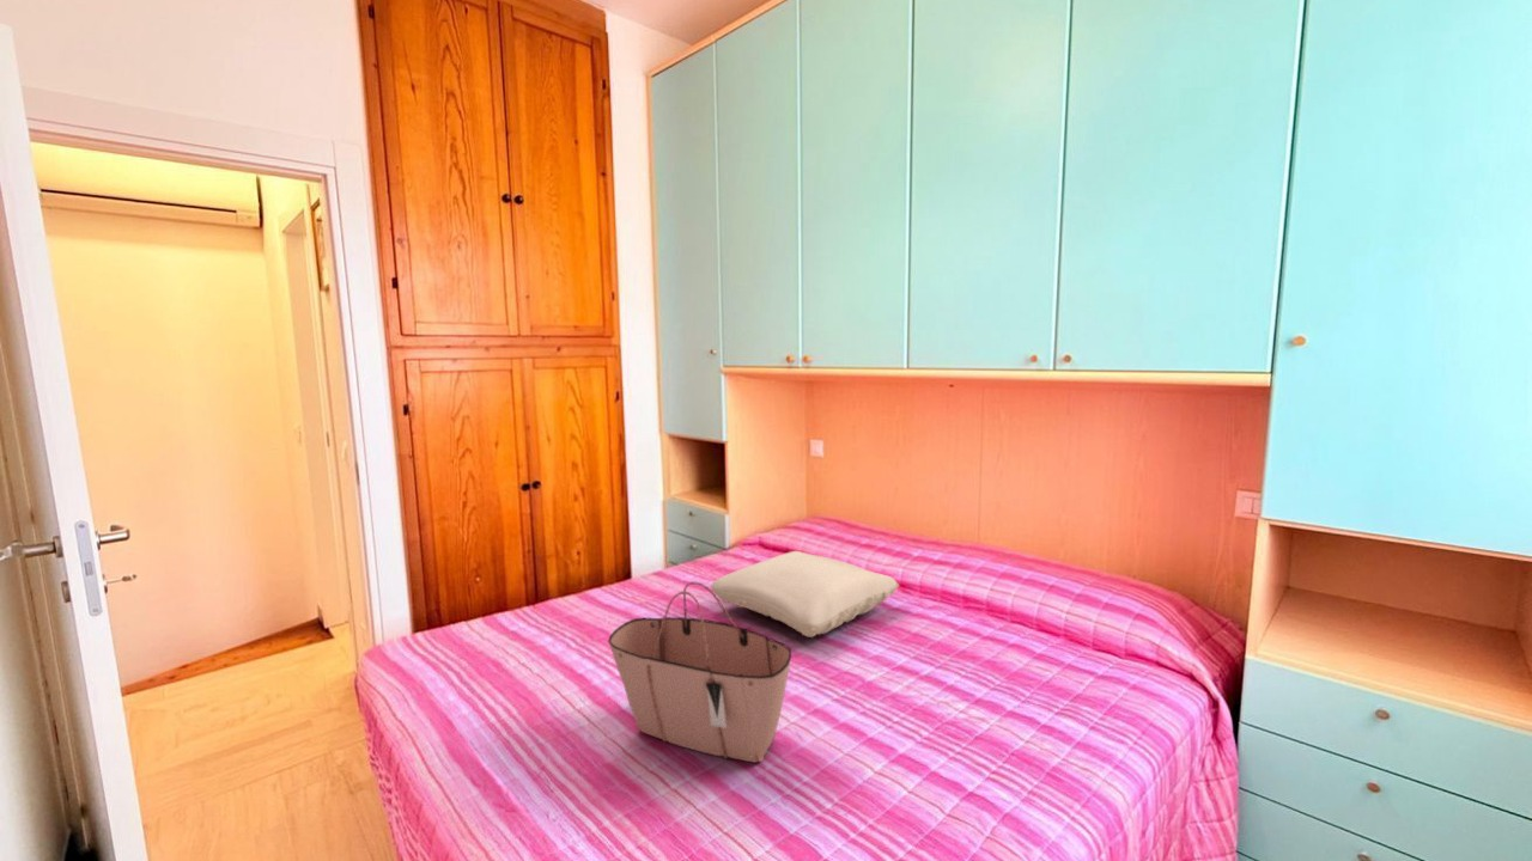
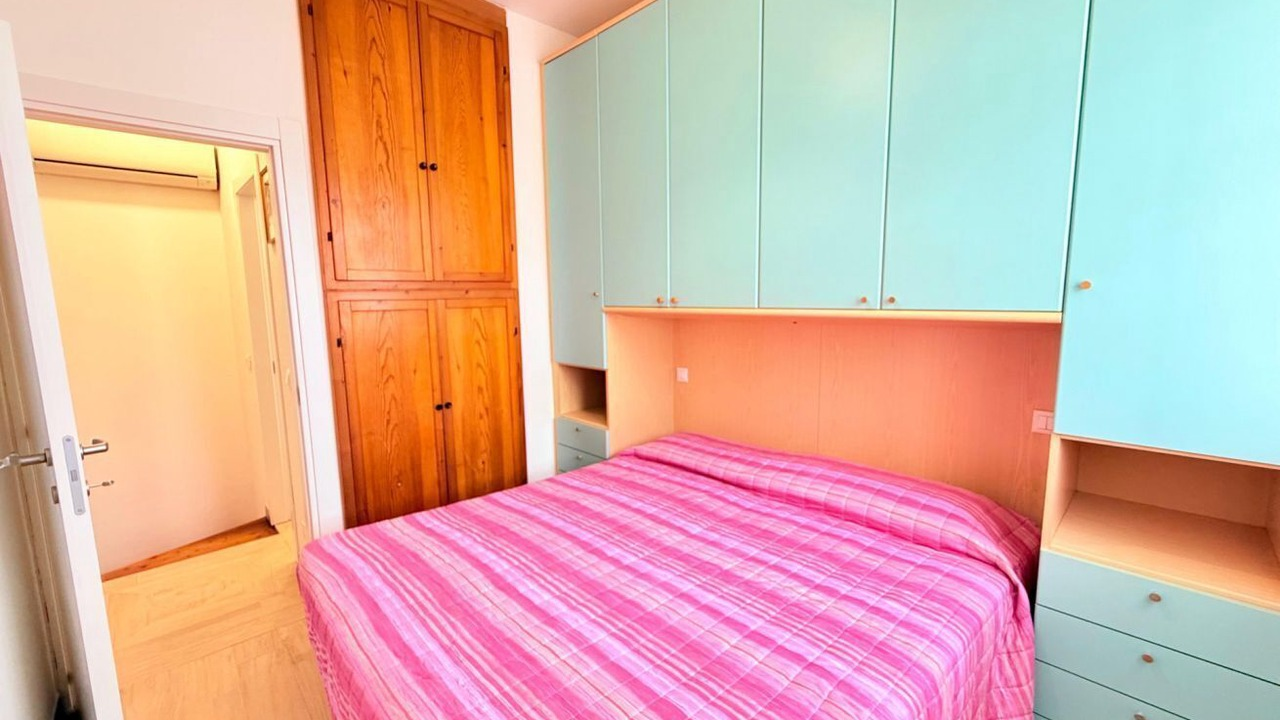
- pillow (803, 588)
- tote bag (700, 661)
